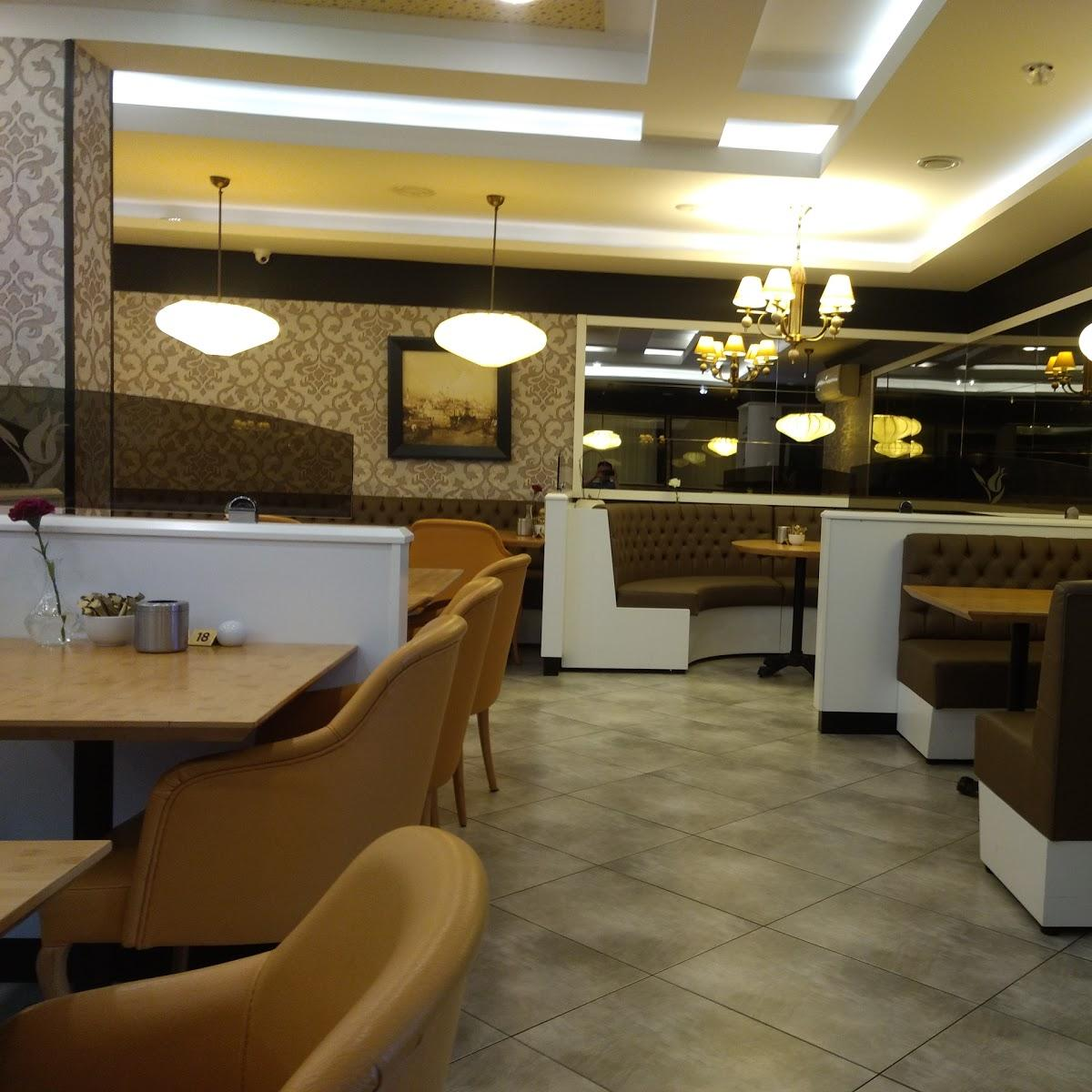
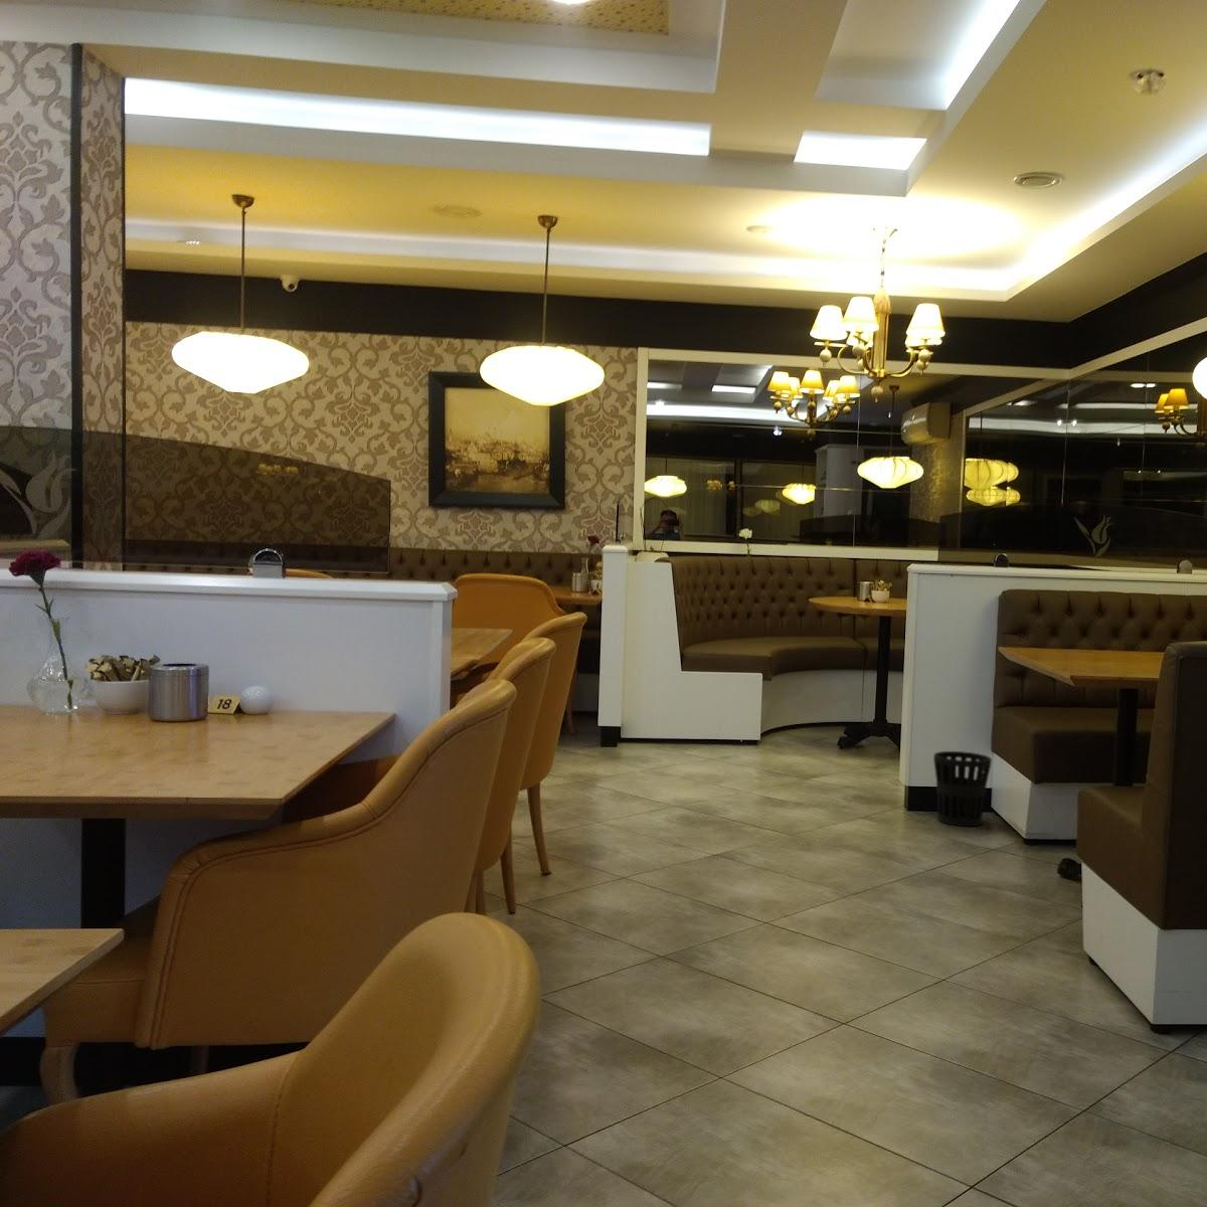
+ wastebasket (961, 788)
